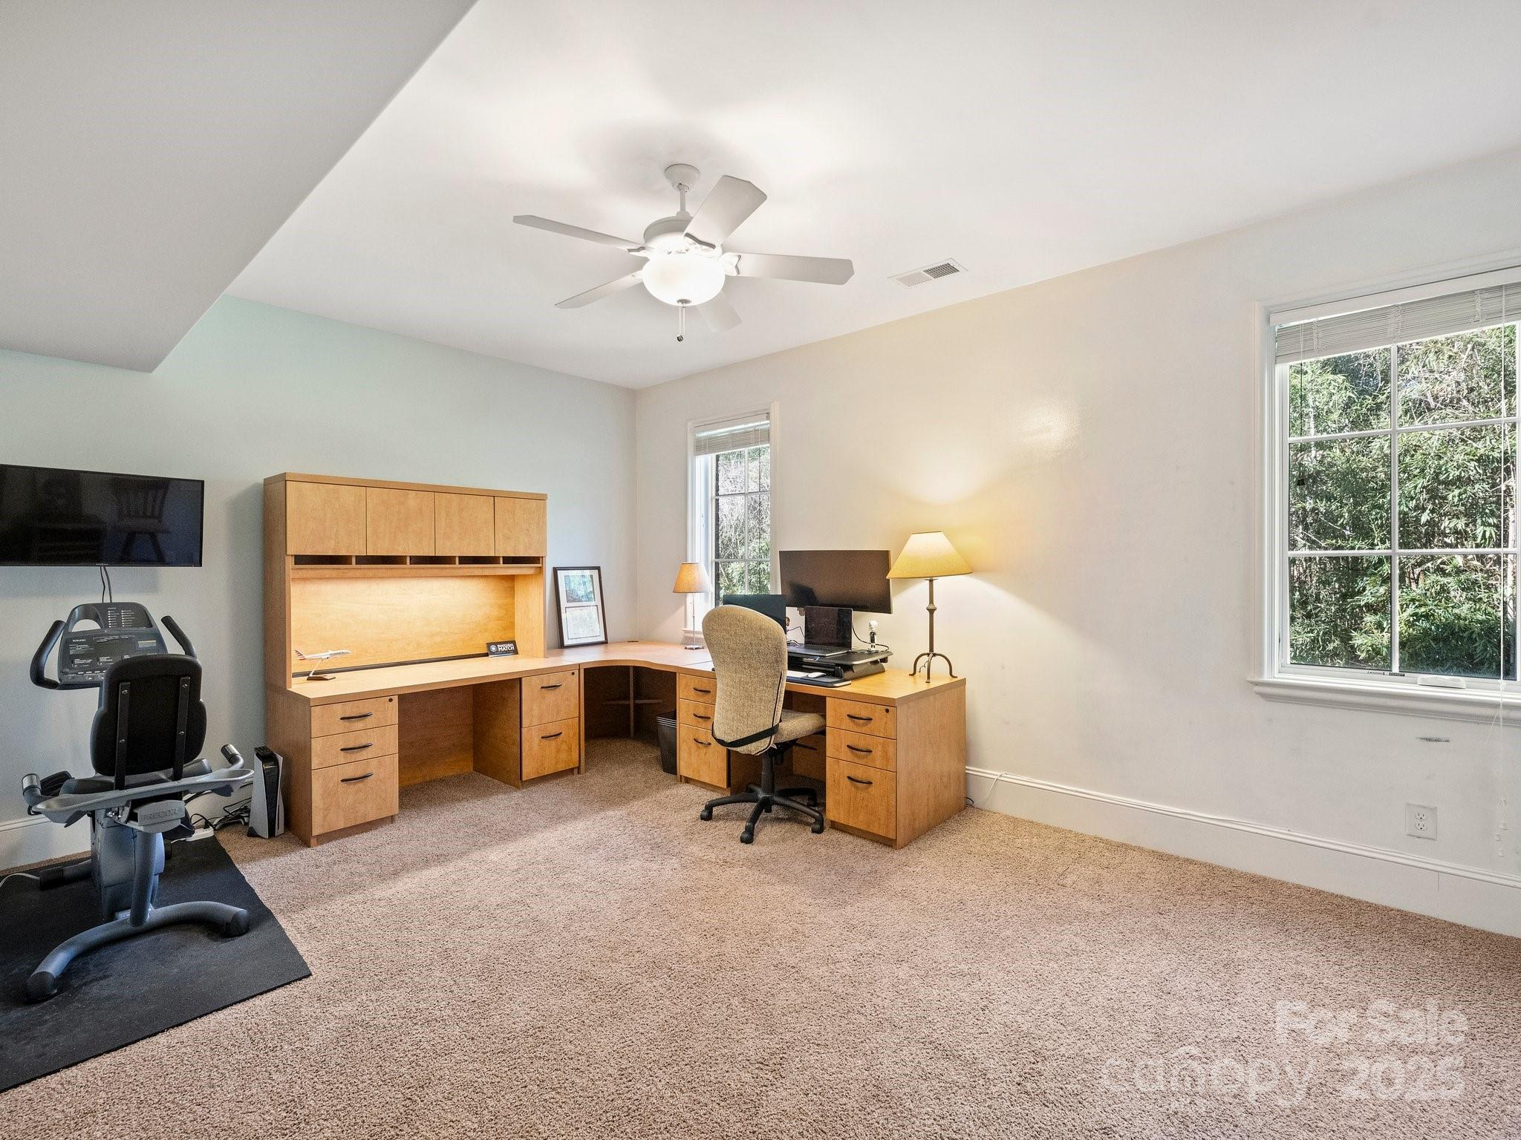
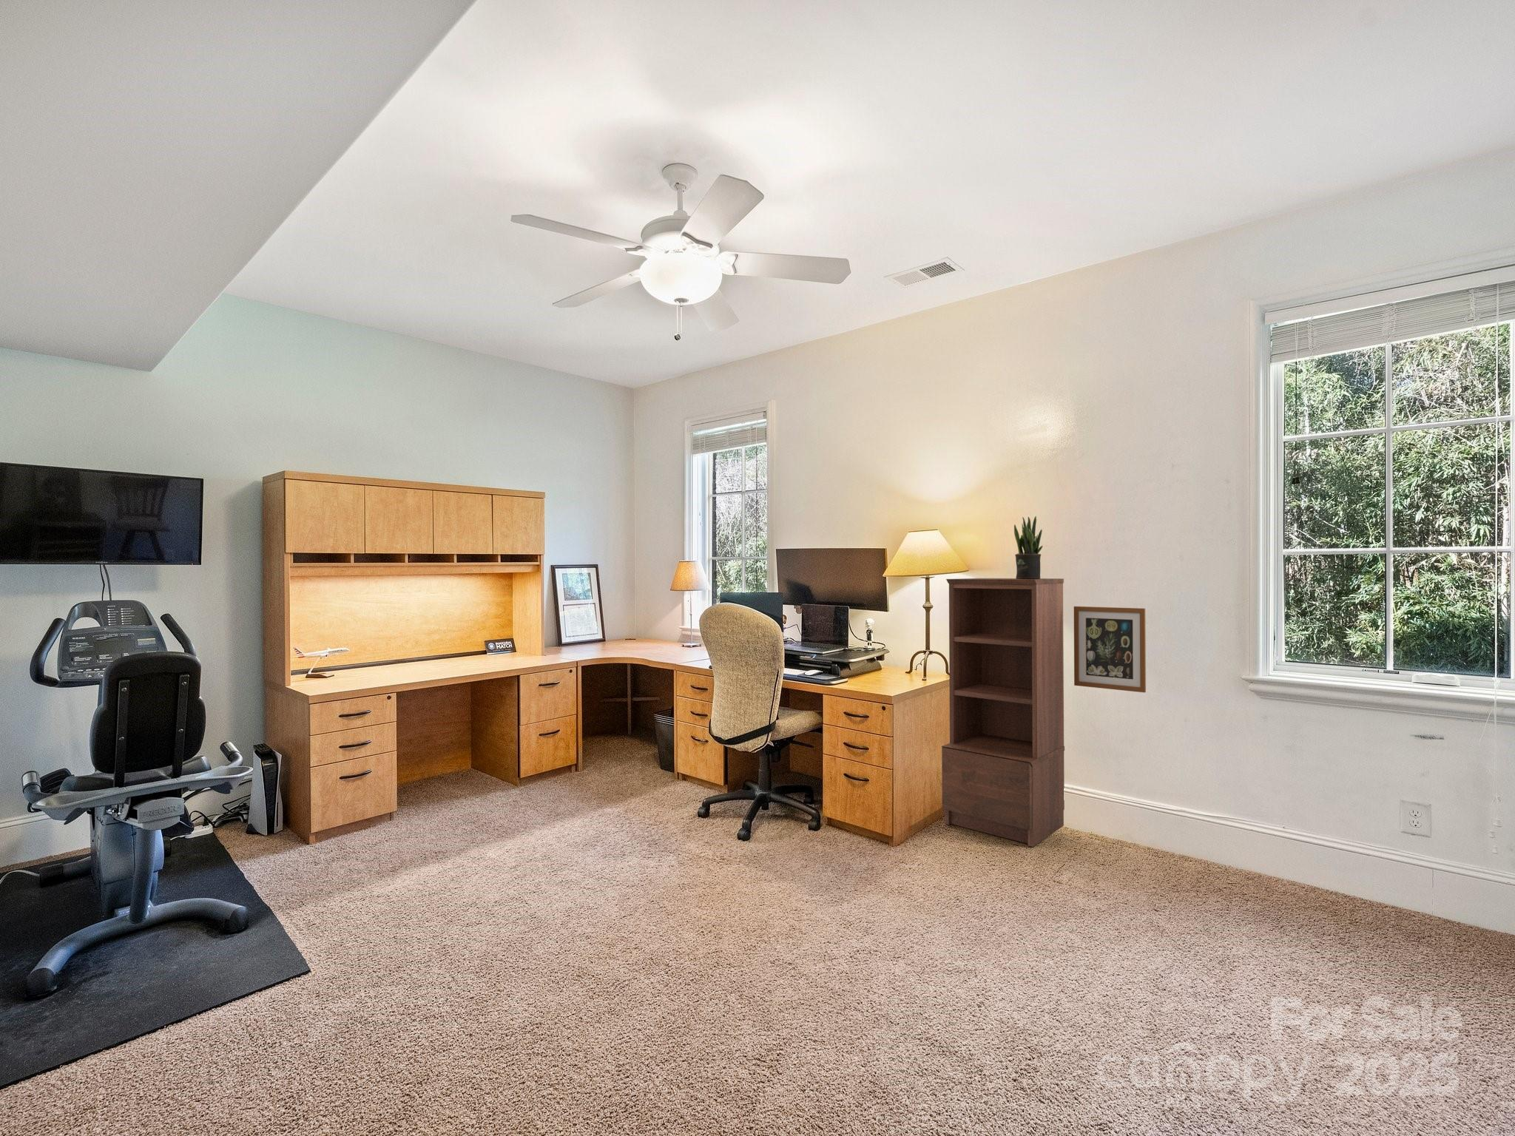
+ potted plant (1027, 547)
+ wall art (1108, 648)
+ shelving unit (1002, 702)
